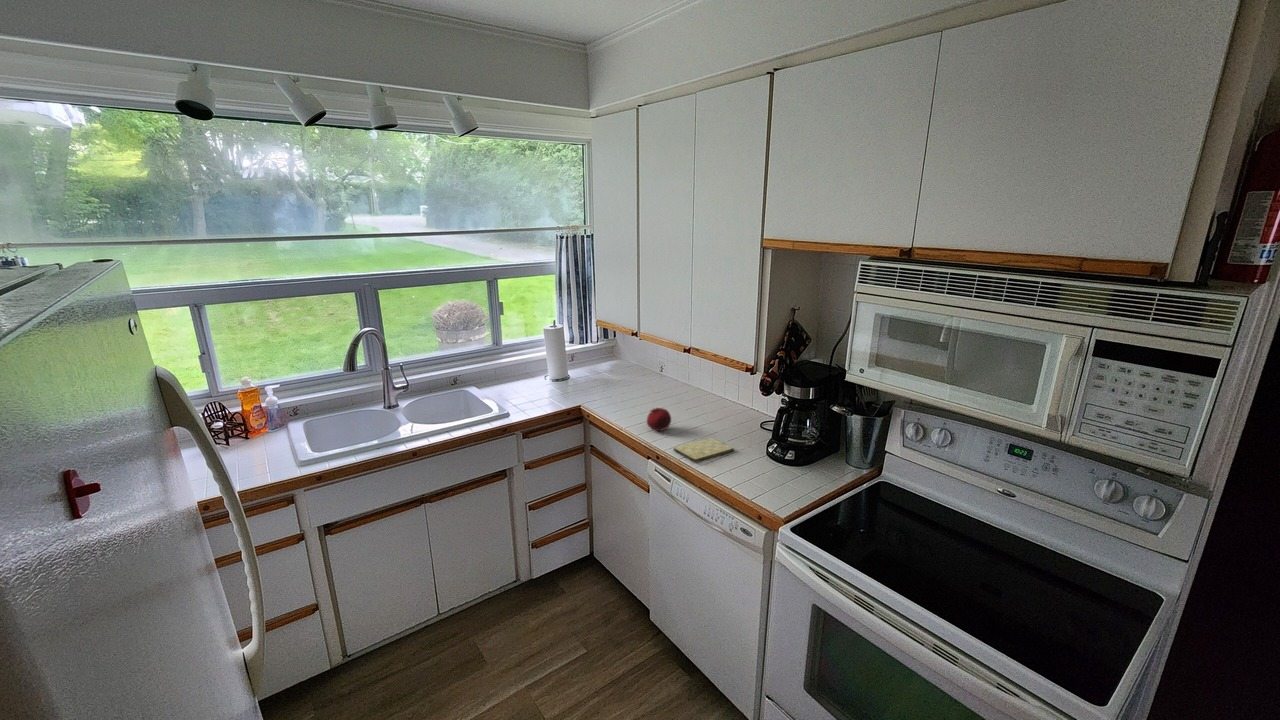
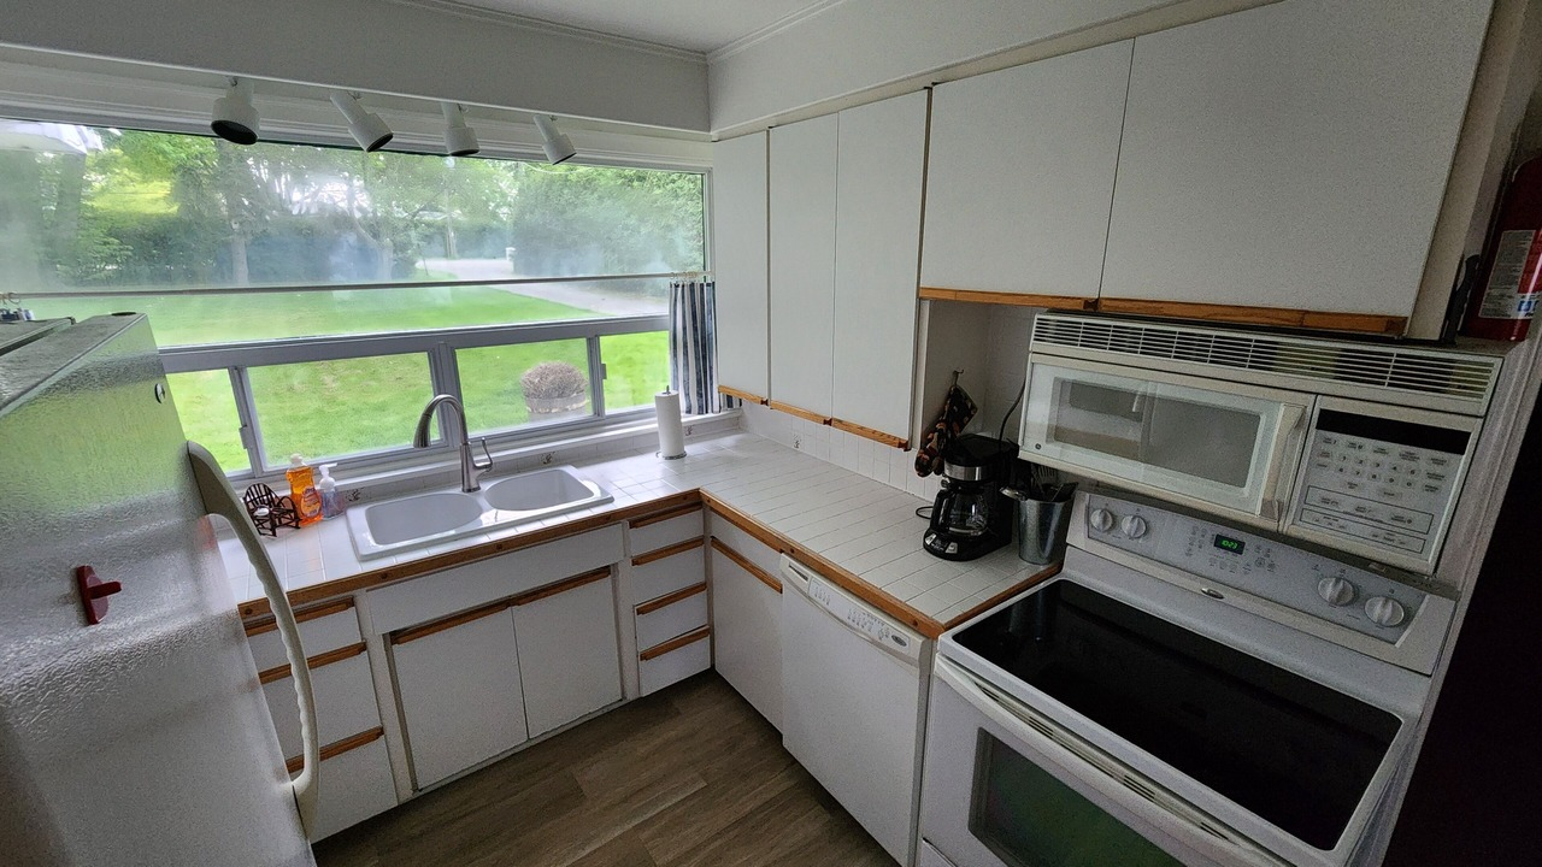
- cutting board (703, 449)
- fruit (658, 418)
